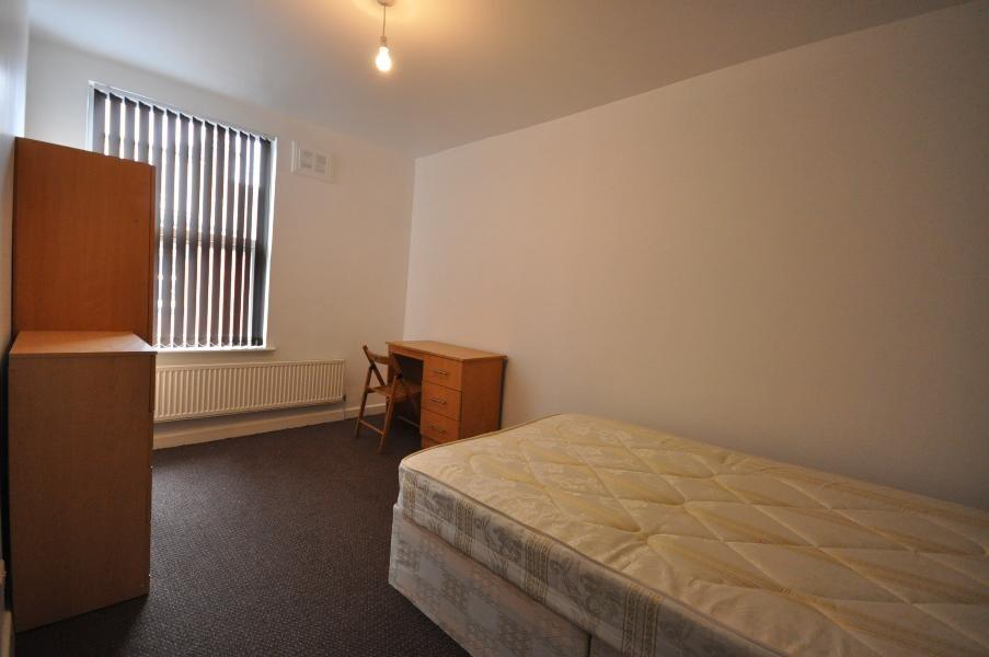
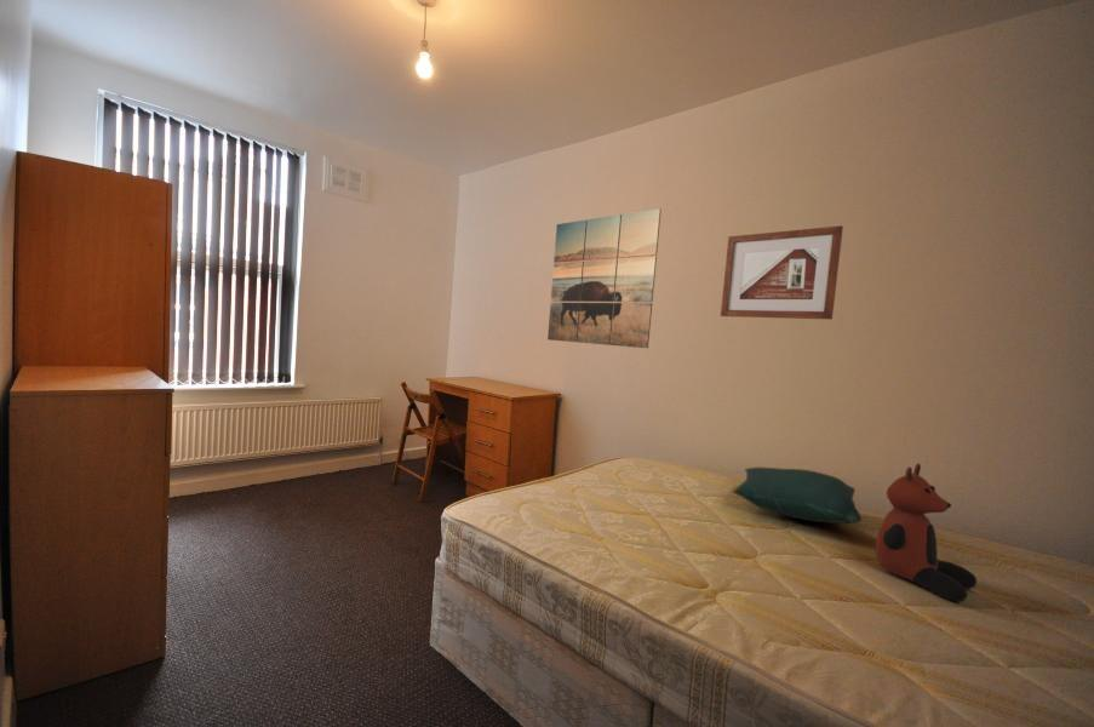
+ teddy bear (928, 525)
+ pillow (795, 492)
+ picture frame (777, 275)
+ wall art (598, 280)
